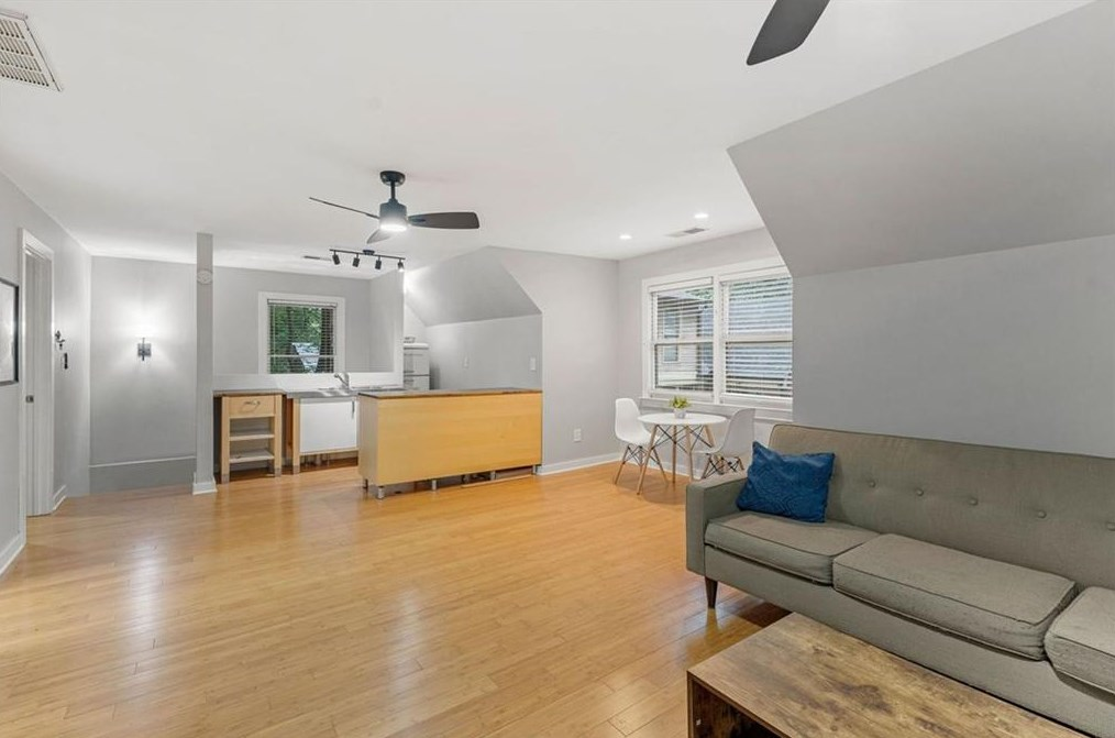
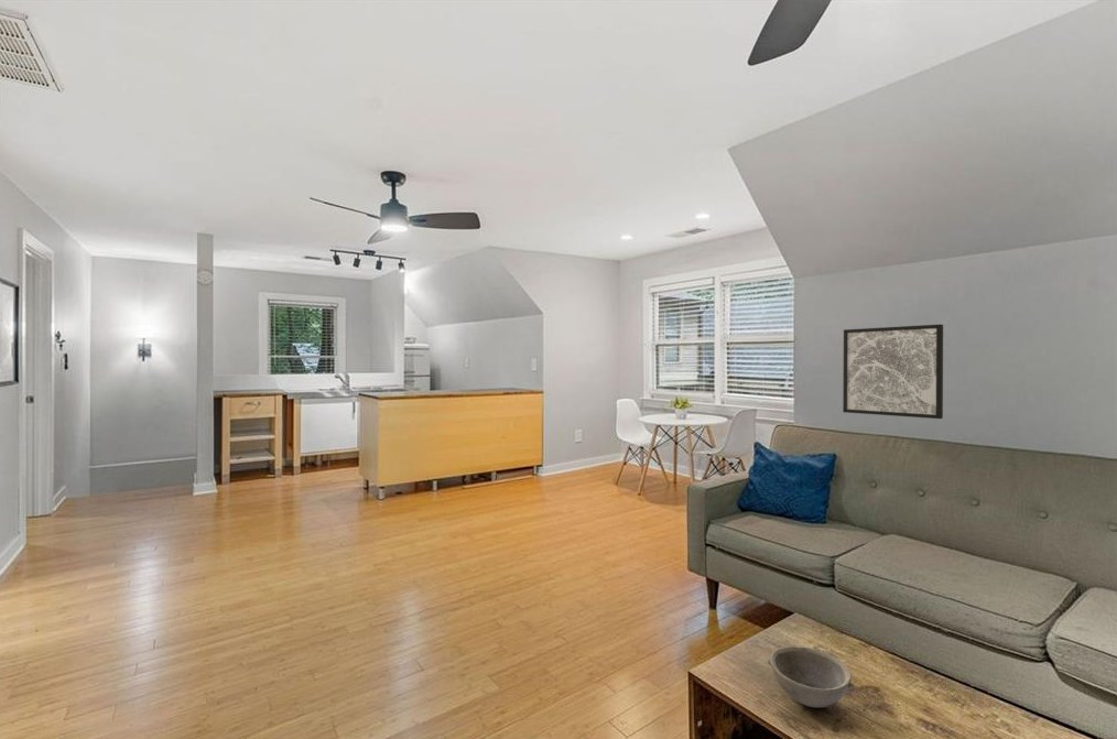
+ bowl (809, 682)
+ wall art (889, 371)
